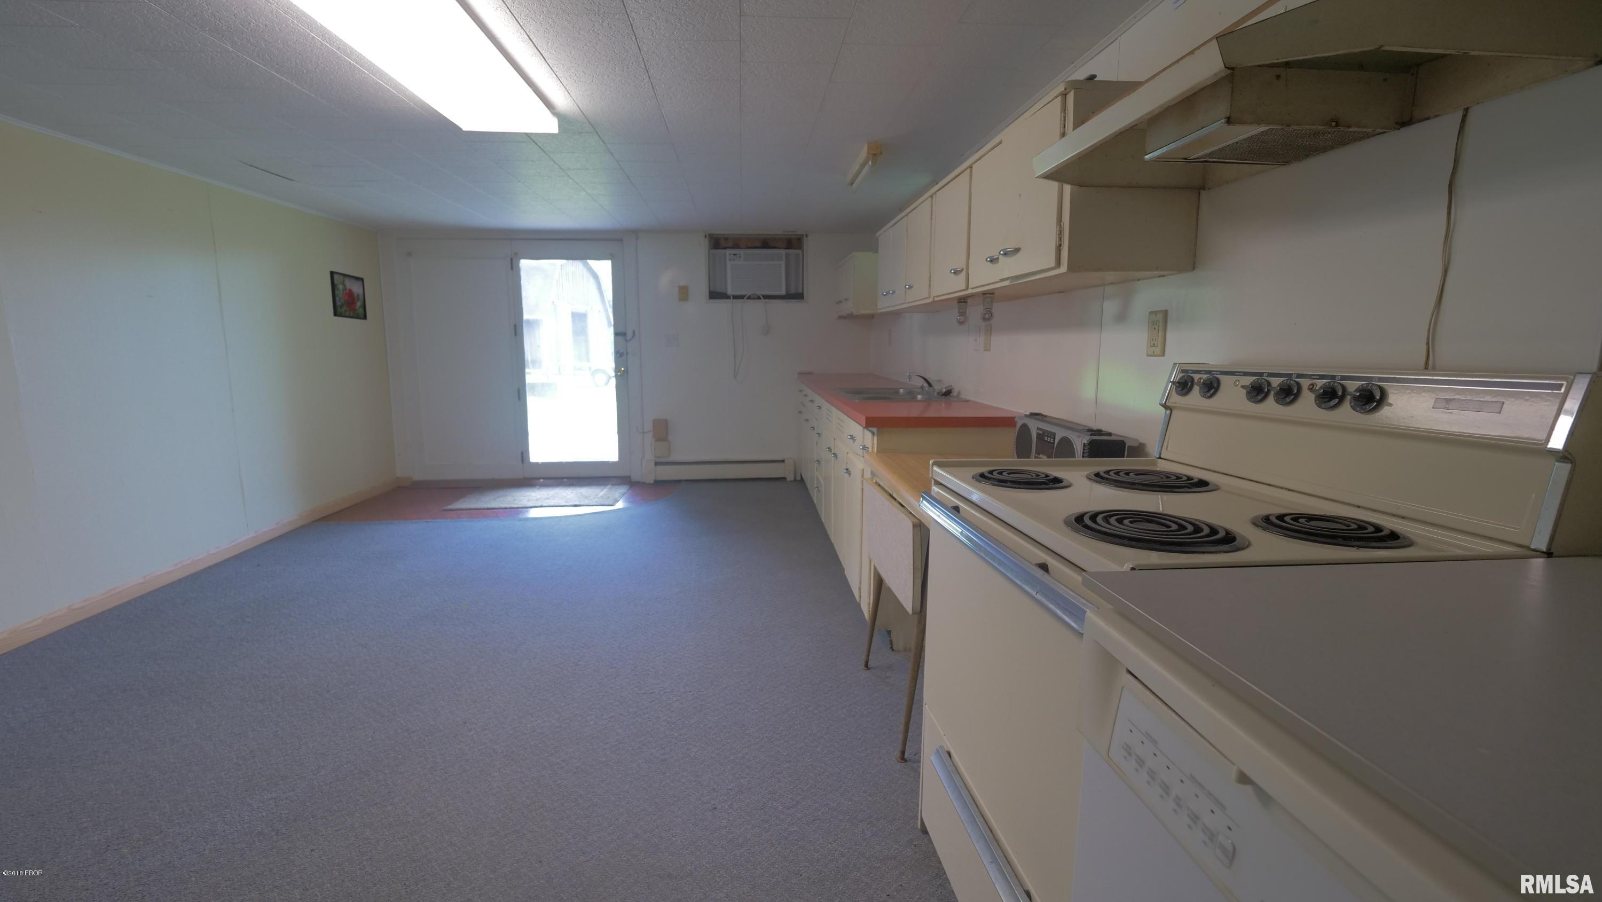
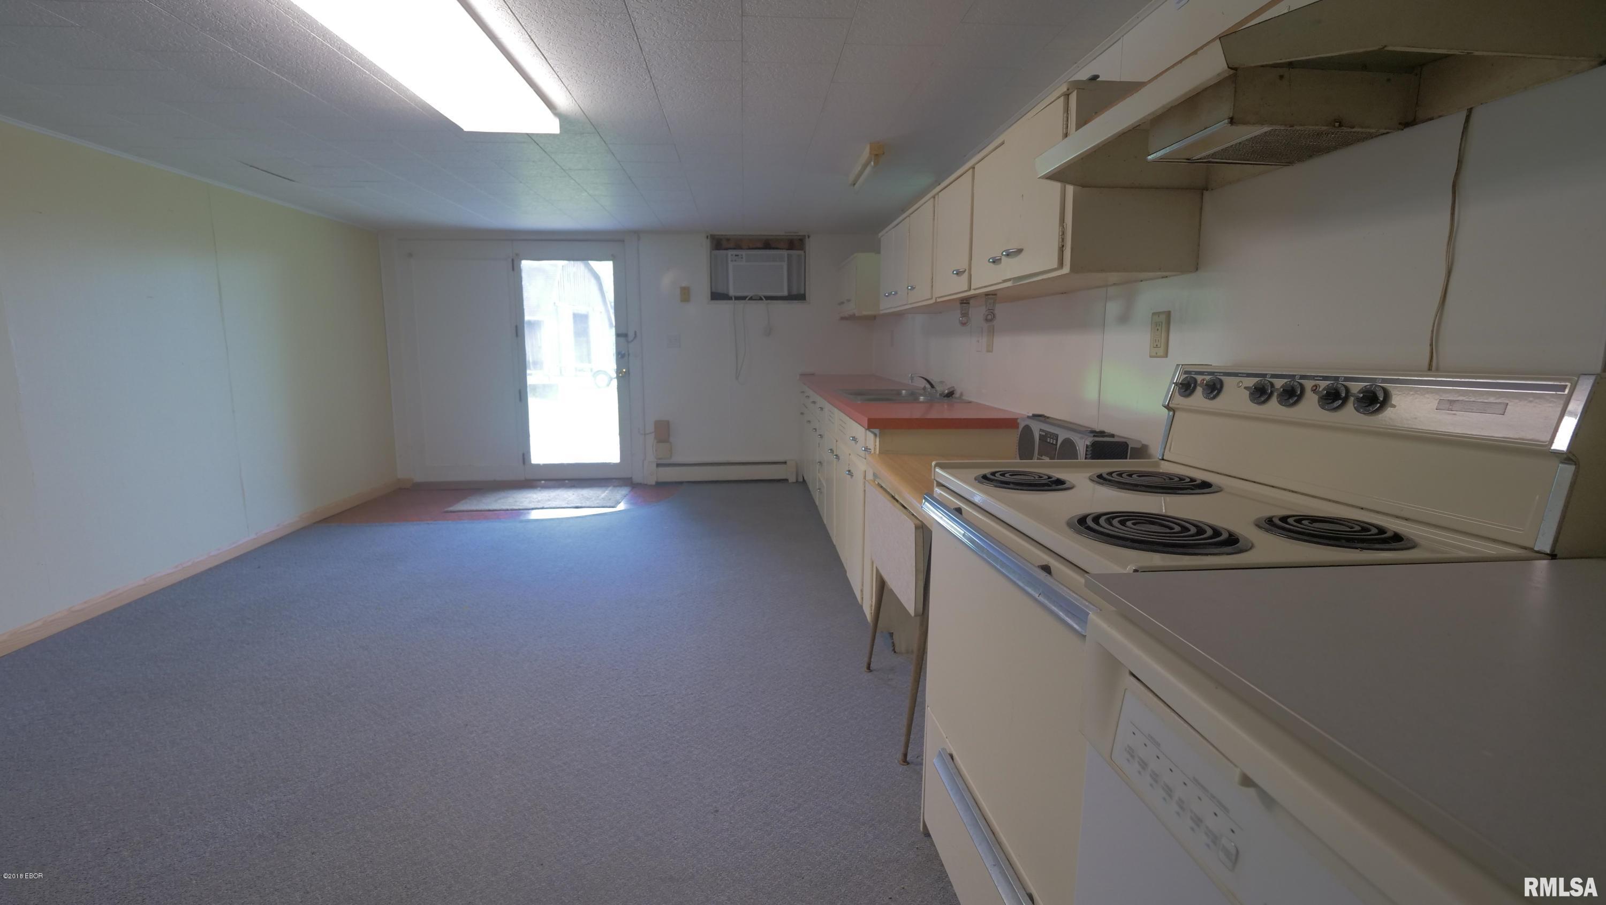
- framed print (349, 296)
